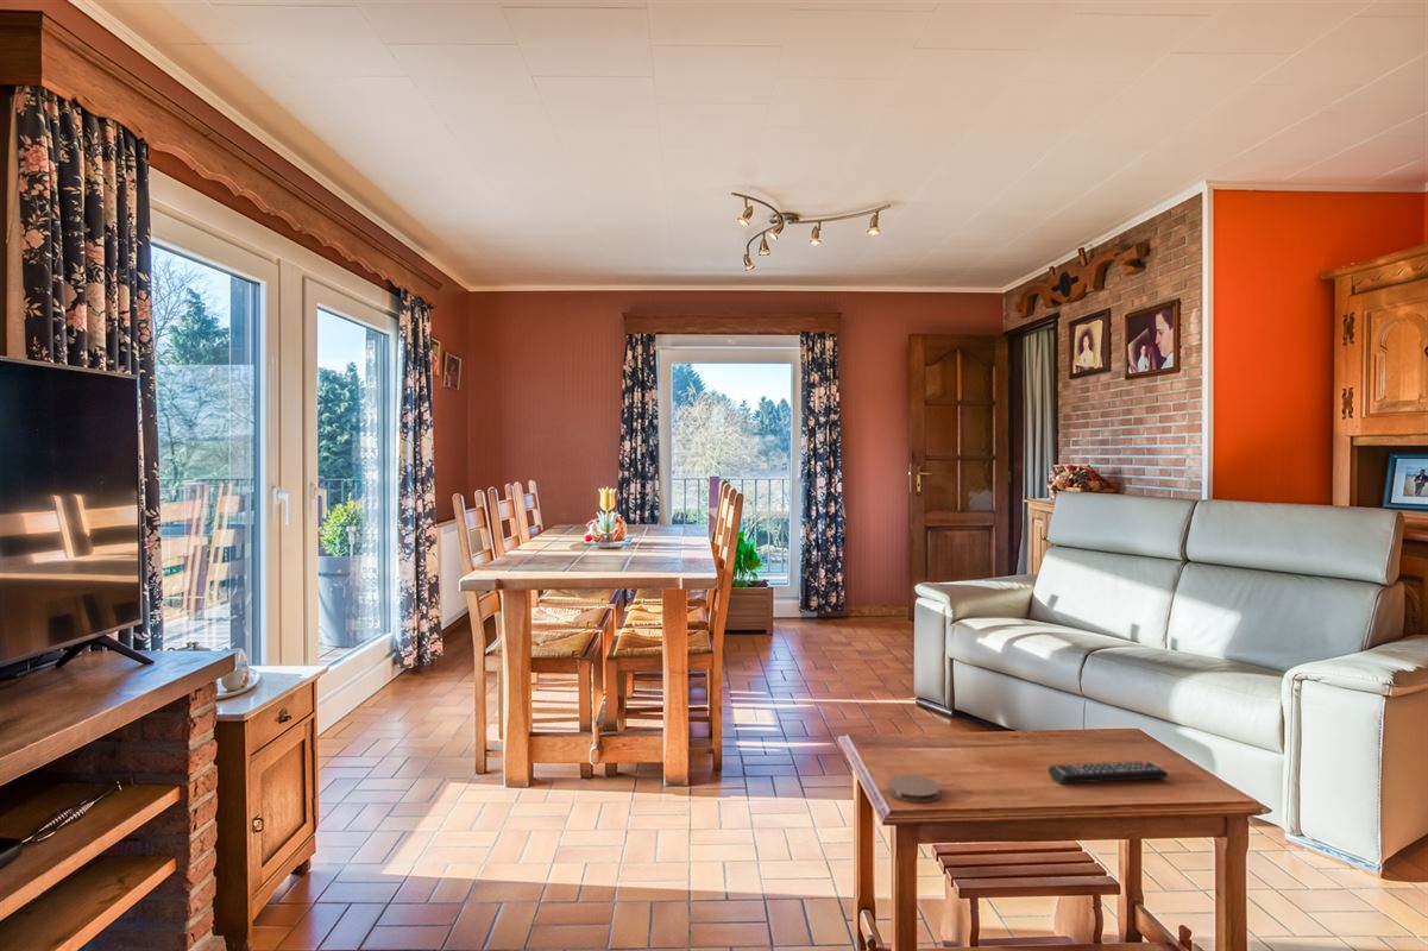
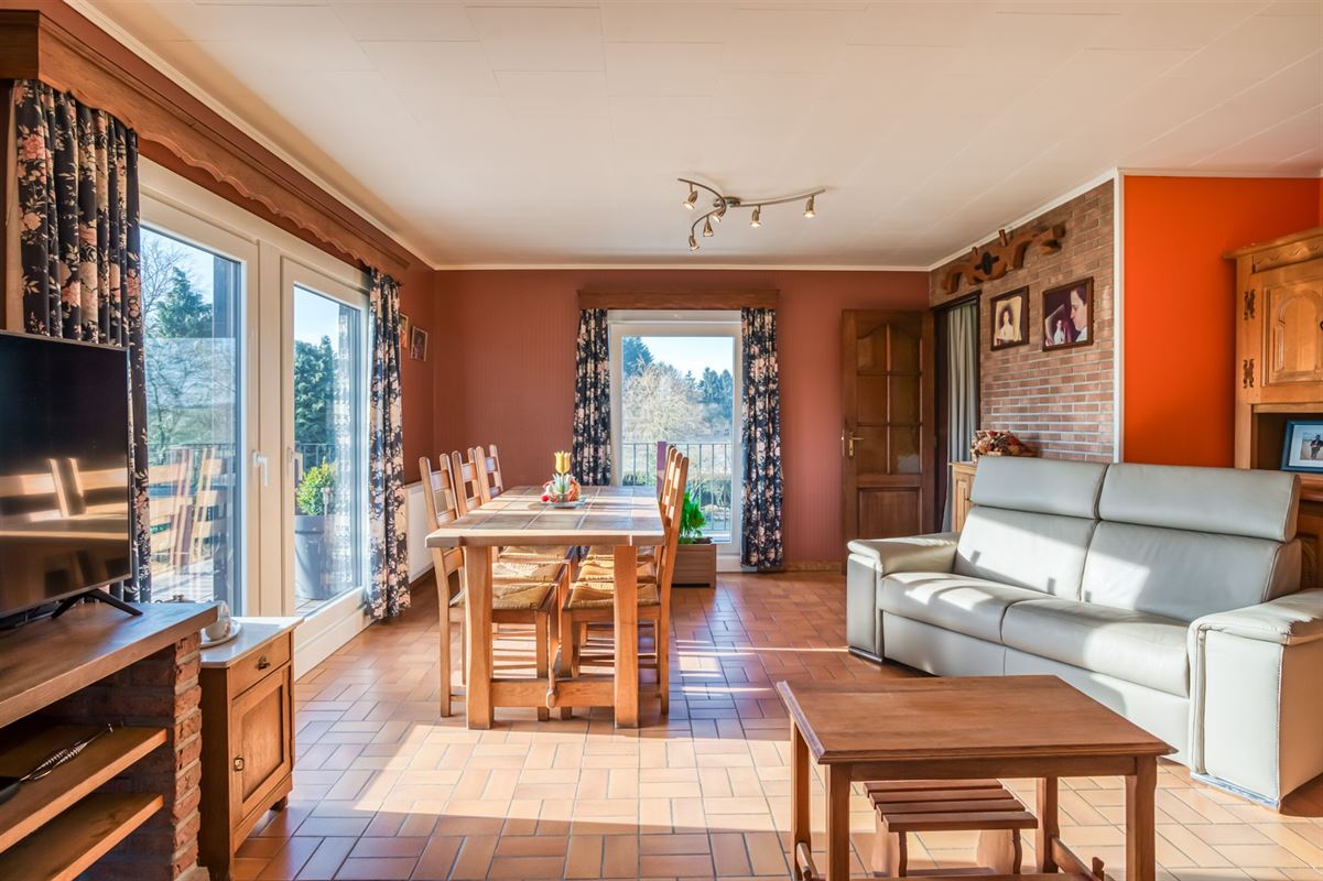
- coaster (913, 788)
- remote control (1107, 773)
